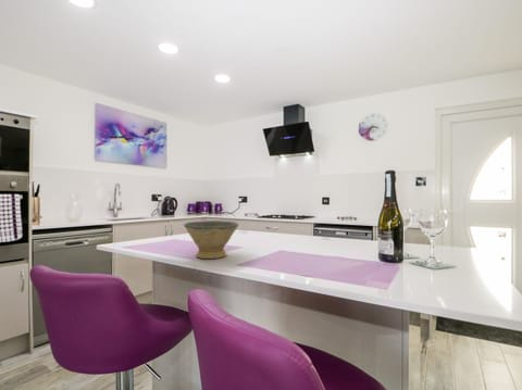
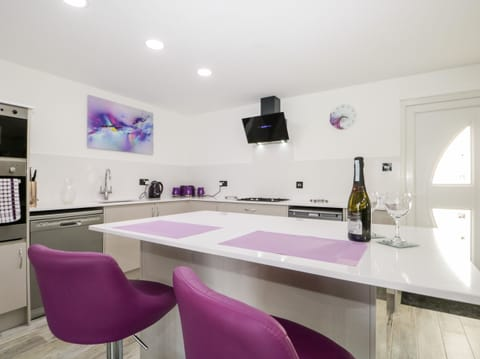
- bowl (211, 239)
